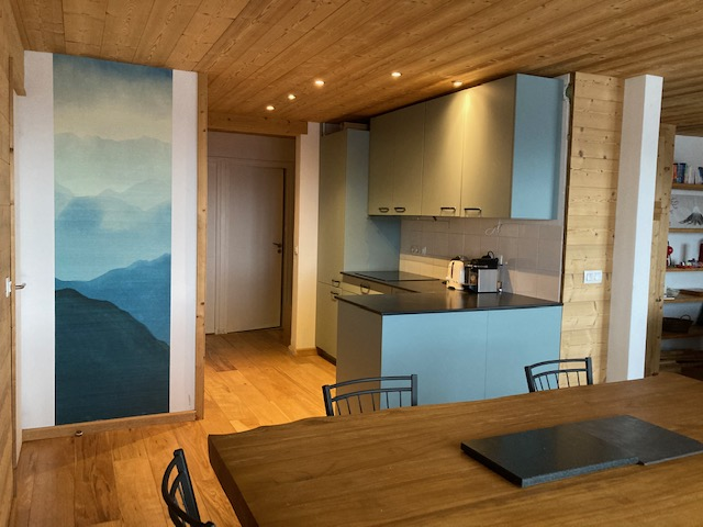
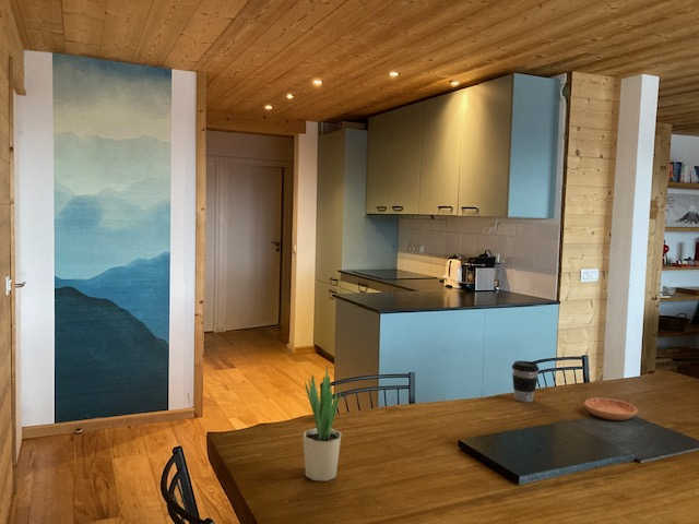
+ saucer (609, 409)
+ potted plant (321, 417)
+ coffee cup (524, 381)
